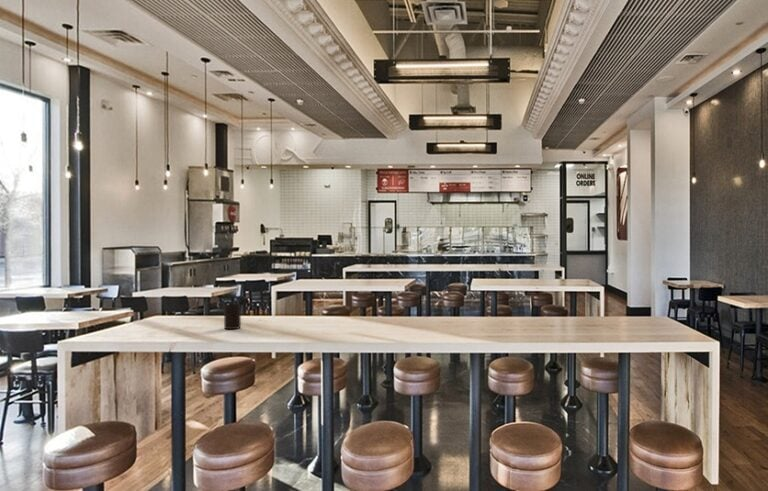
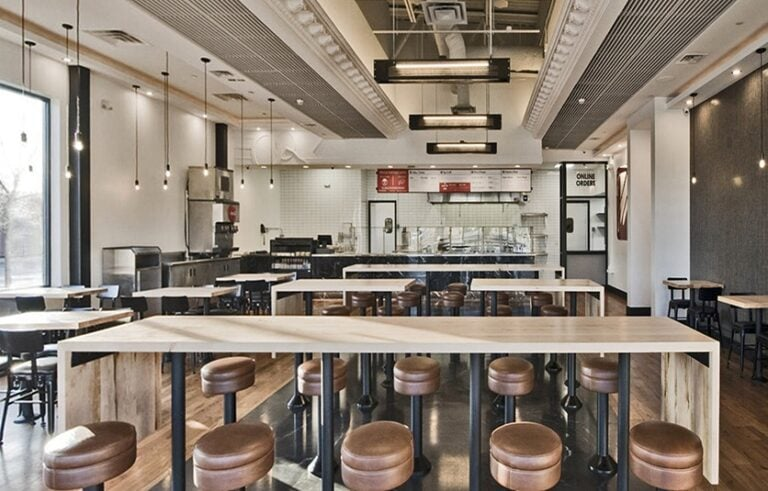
- cup (232, 316)
